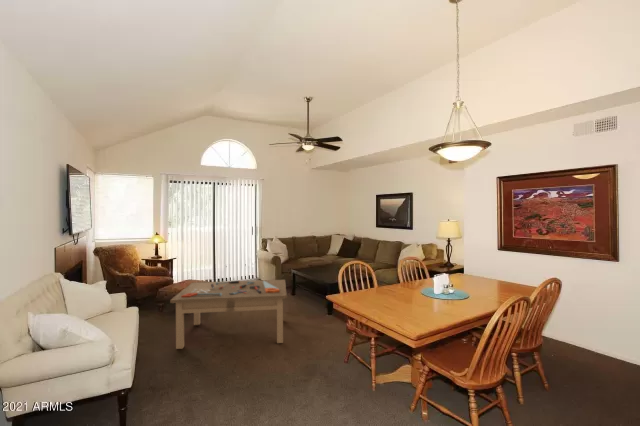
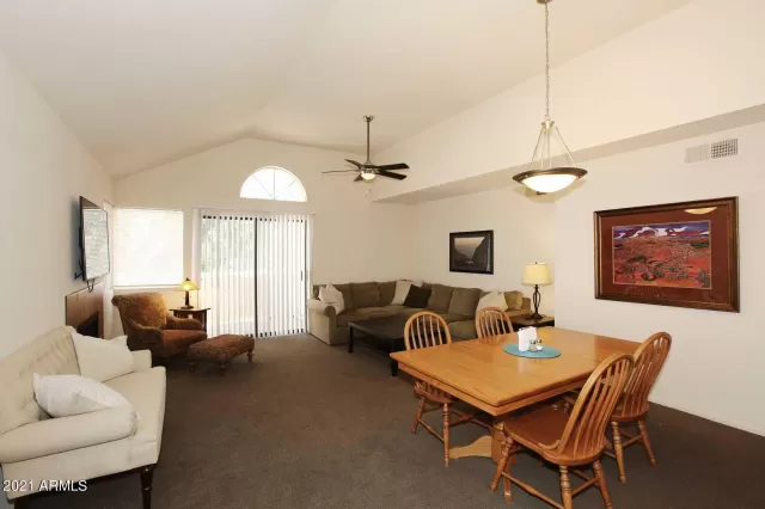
- coffee table (235, 309)
